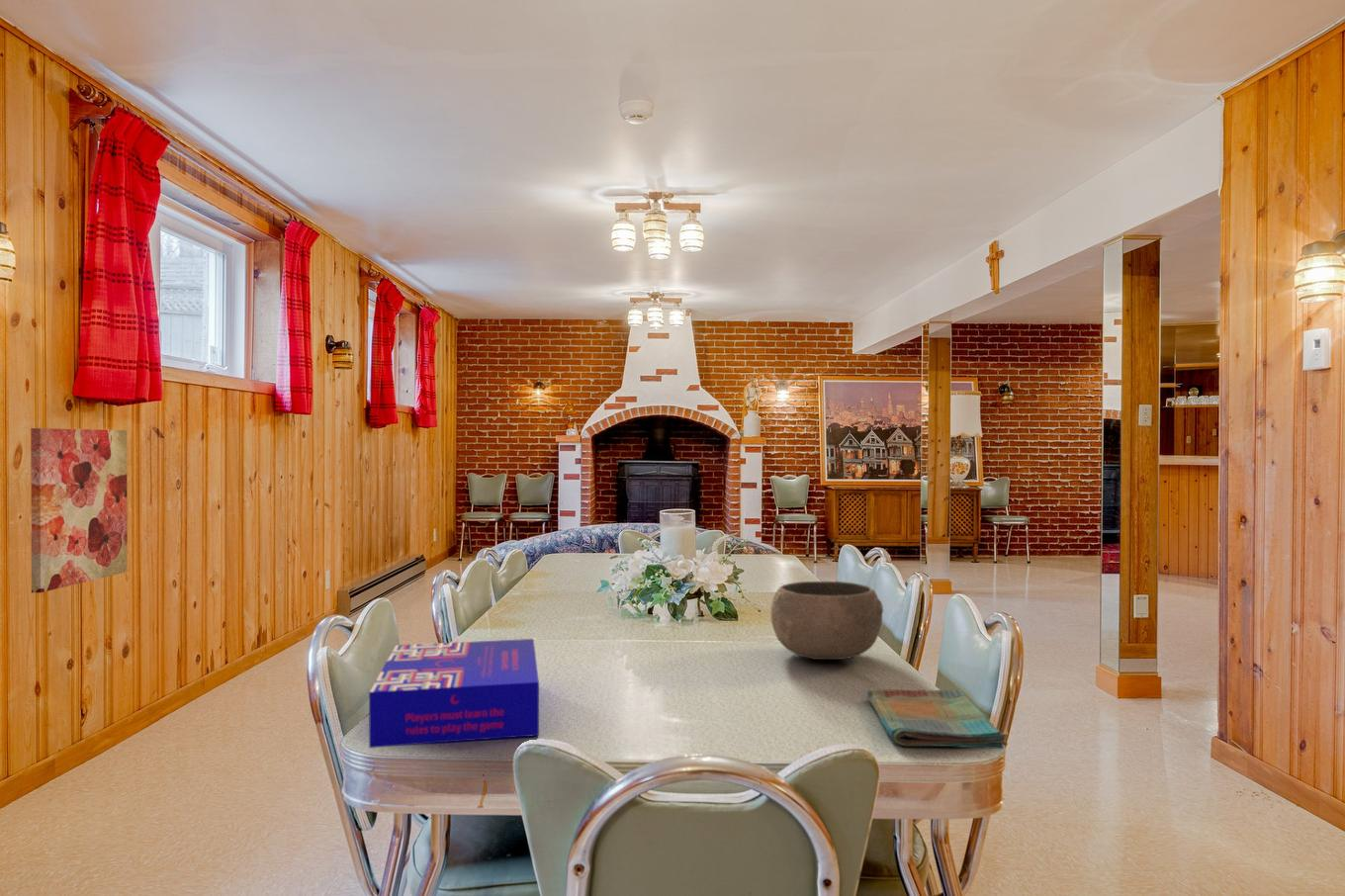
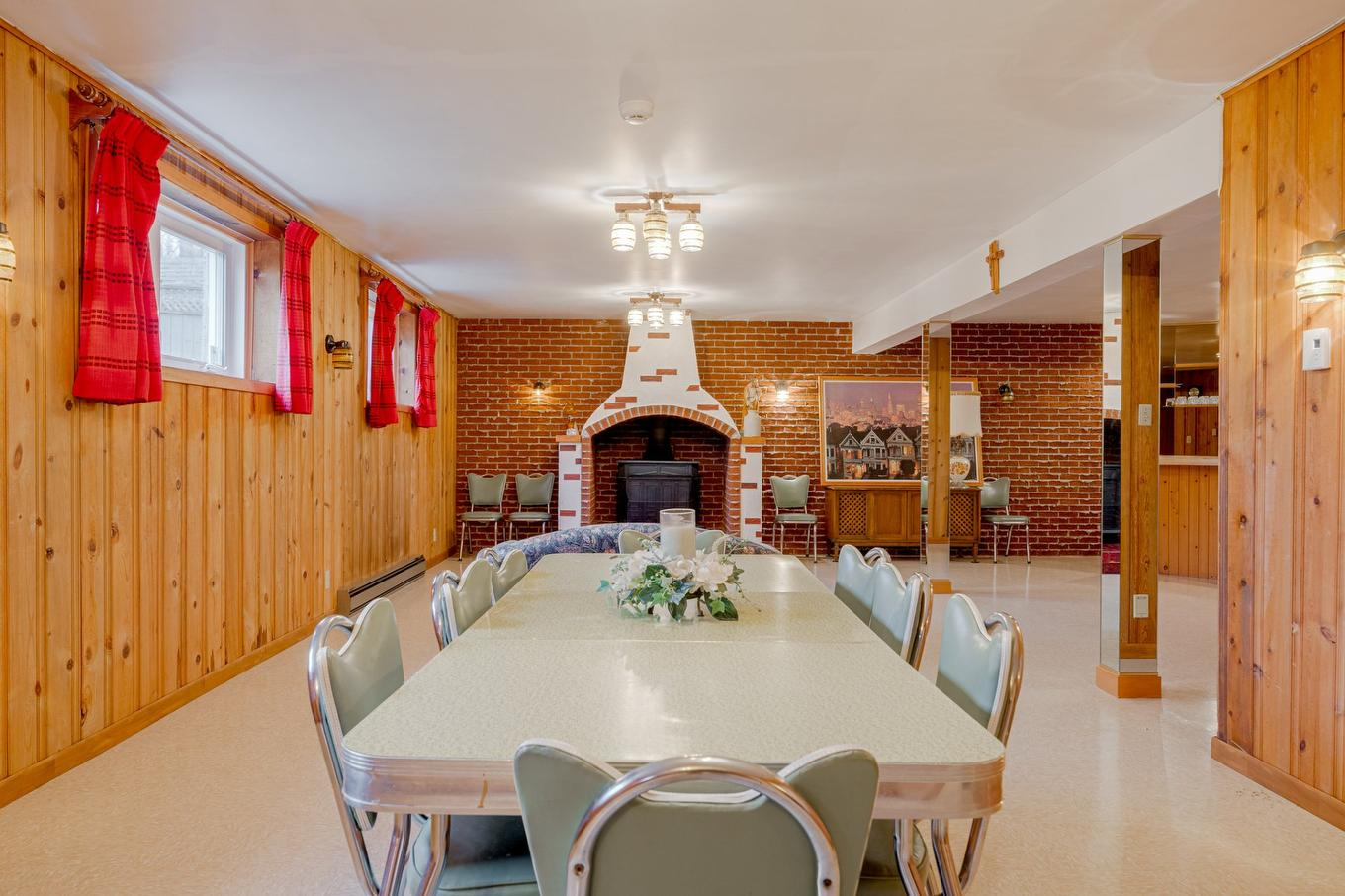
- board game (461, 686)
- wall art (82, 505)
- dish towel (930, 714)
- bowl (826, 621)
